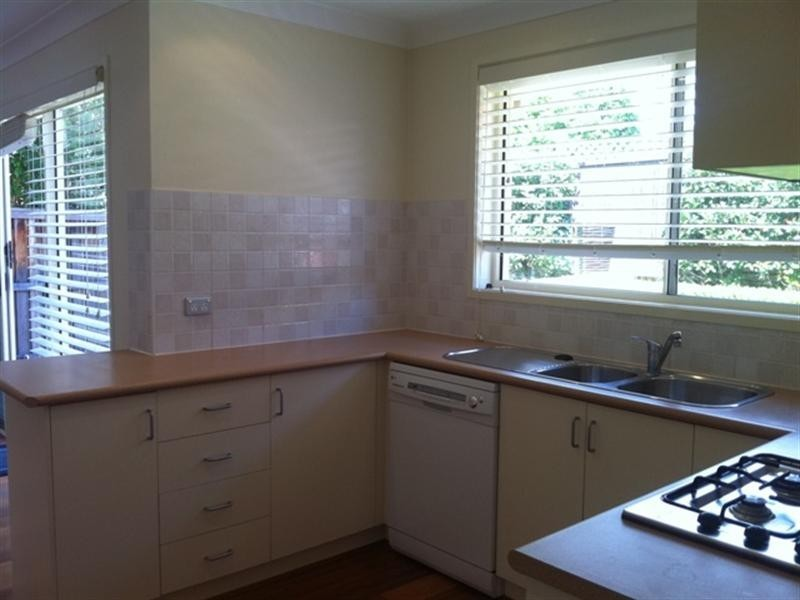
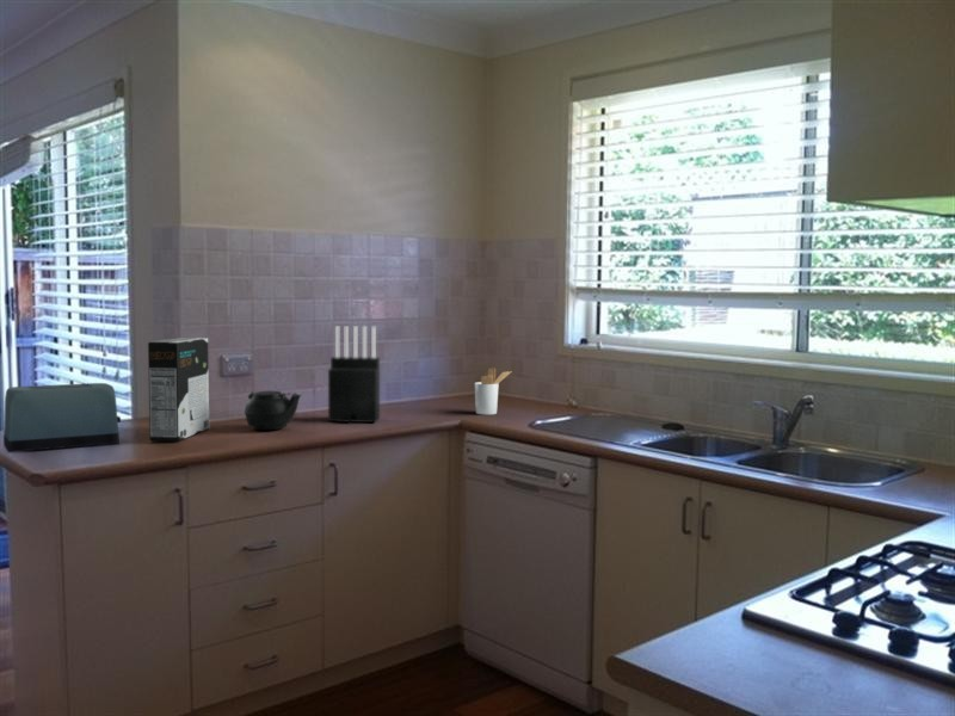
+ cereal box (179, 387)
+ teapot (273, 411)
+ toaster (62, 414)
+ knife block (353, 374)
+ utensil holder (492, 390)
